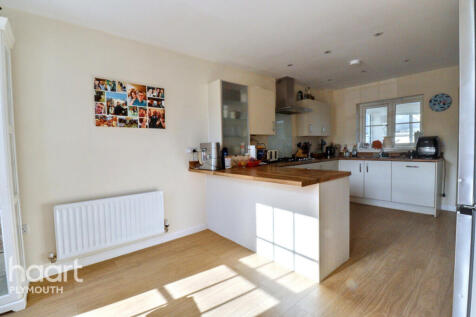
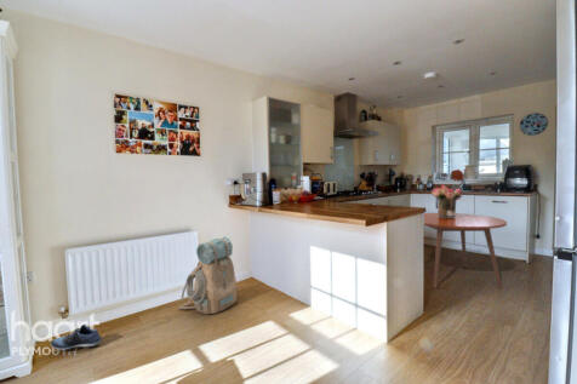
+ shoe (76, 336)
+ dining table (462, 247)
+ bouquet (447, 200)
+ backpack (211, 271)
